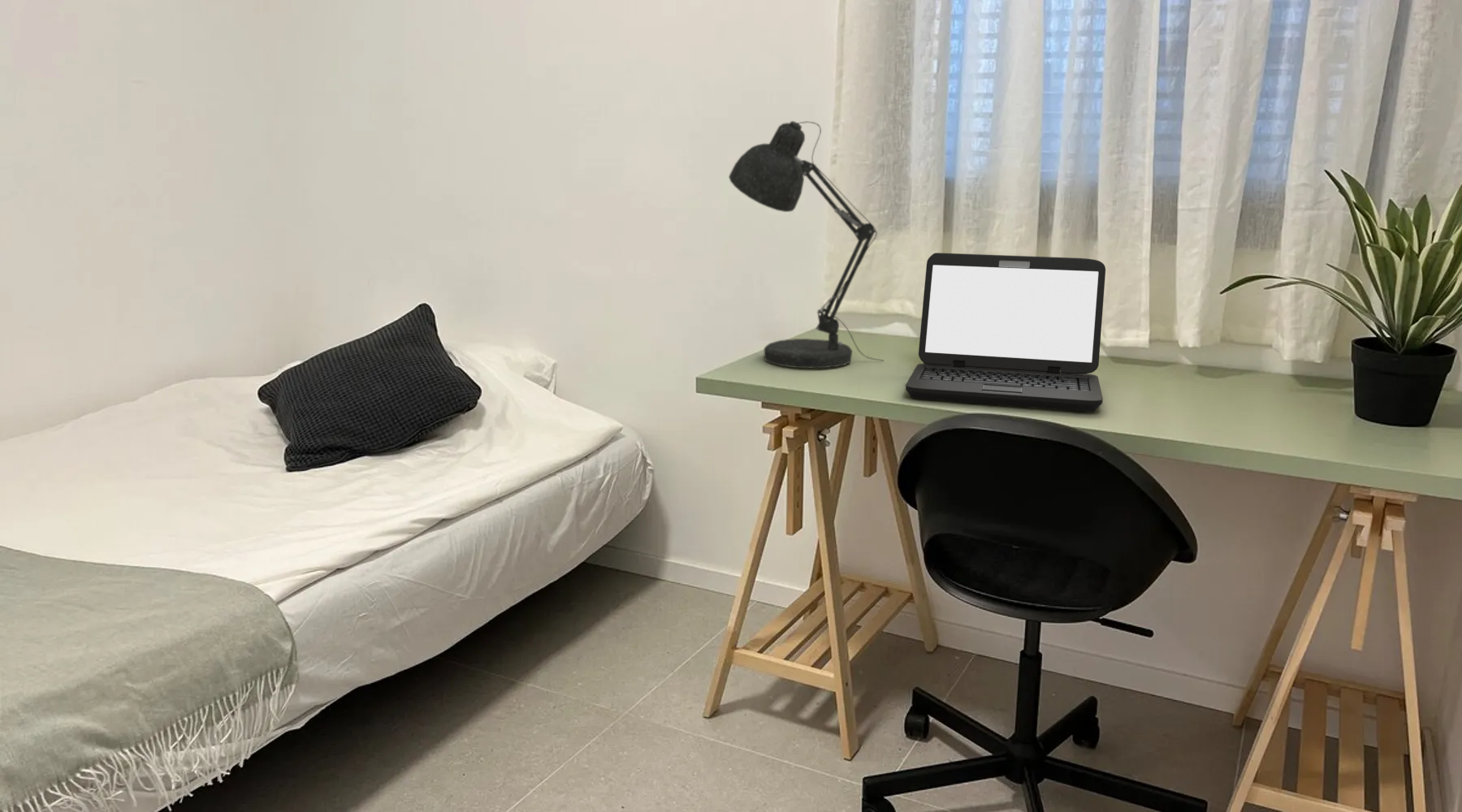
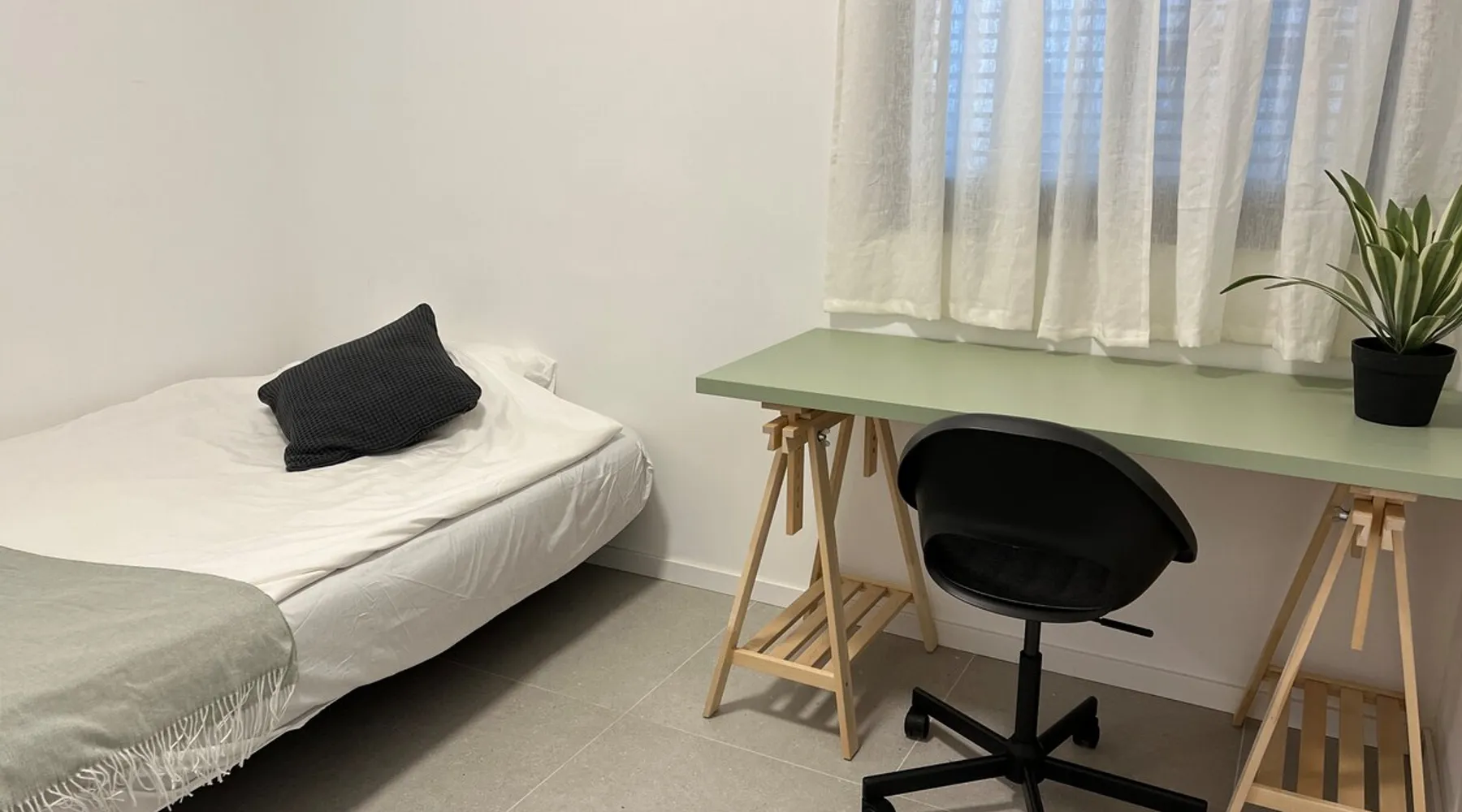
- laptop (1008, 326)
- desk lamp (792, 210)
